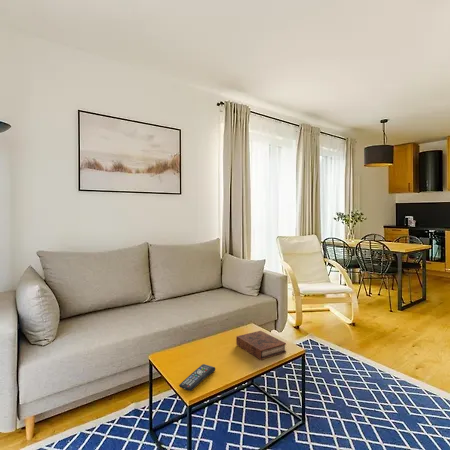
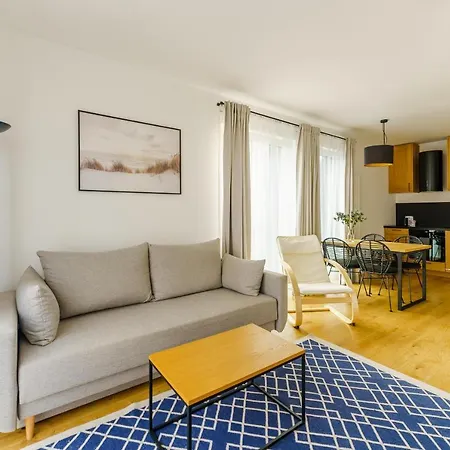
- book (260, 344)
- remote control (198, 376)
